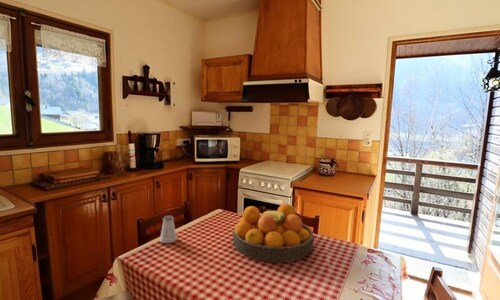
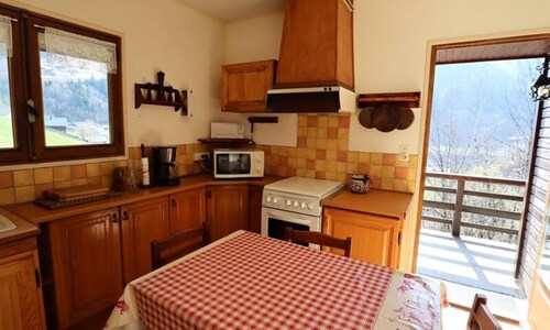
- saltshaker (168, 228)
- fruit bowl (273, 225)
